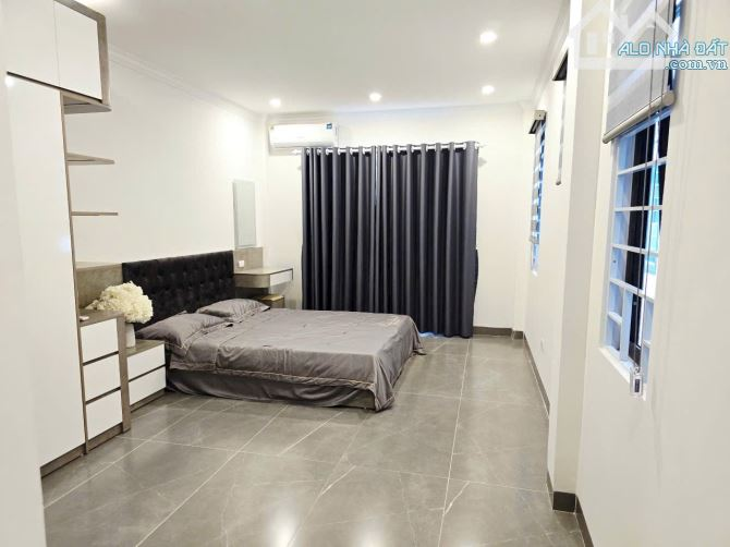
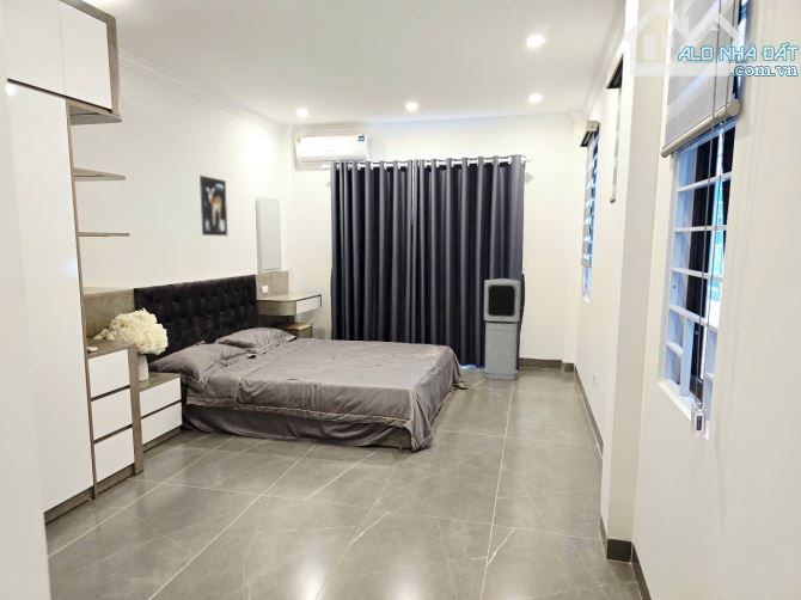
+ wall art (214, 207)
+ air purifier (501, 327)
